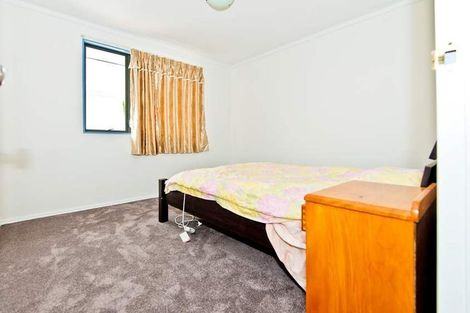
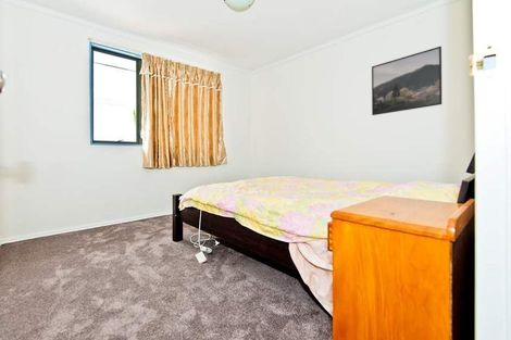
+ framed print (403, 84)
